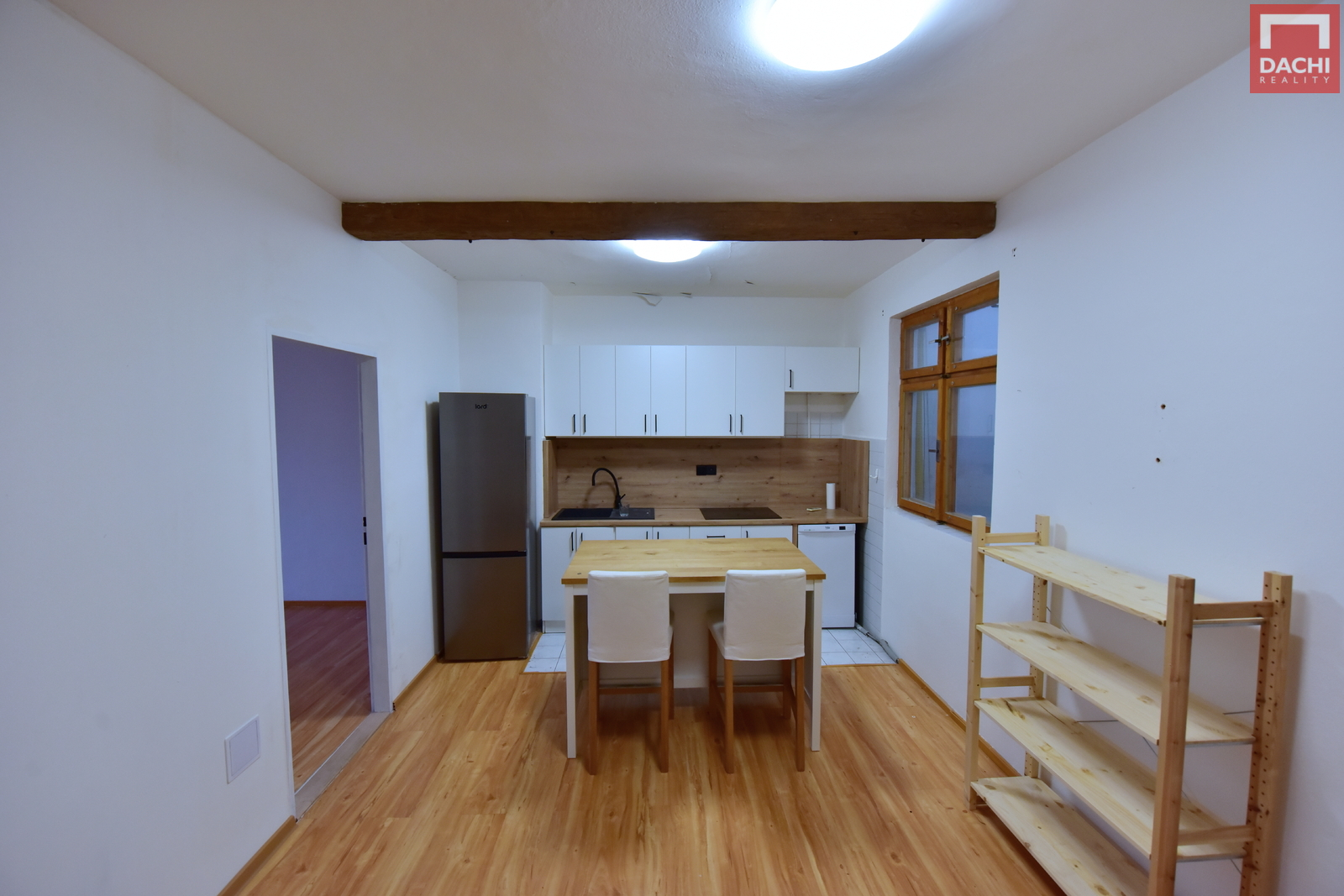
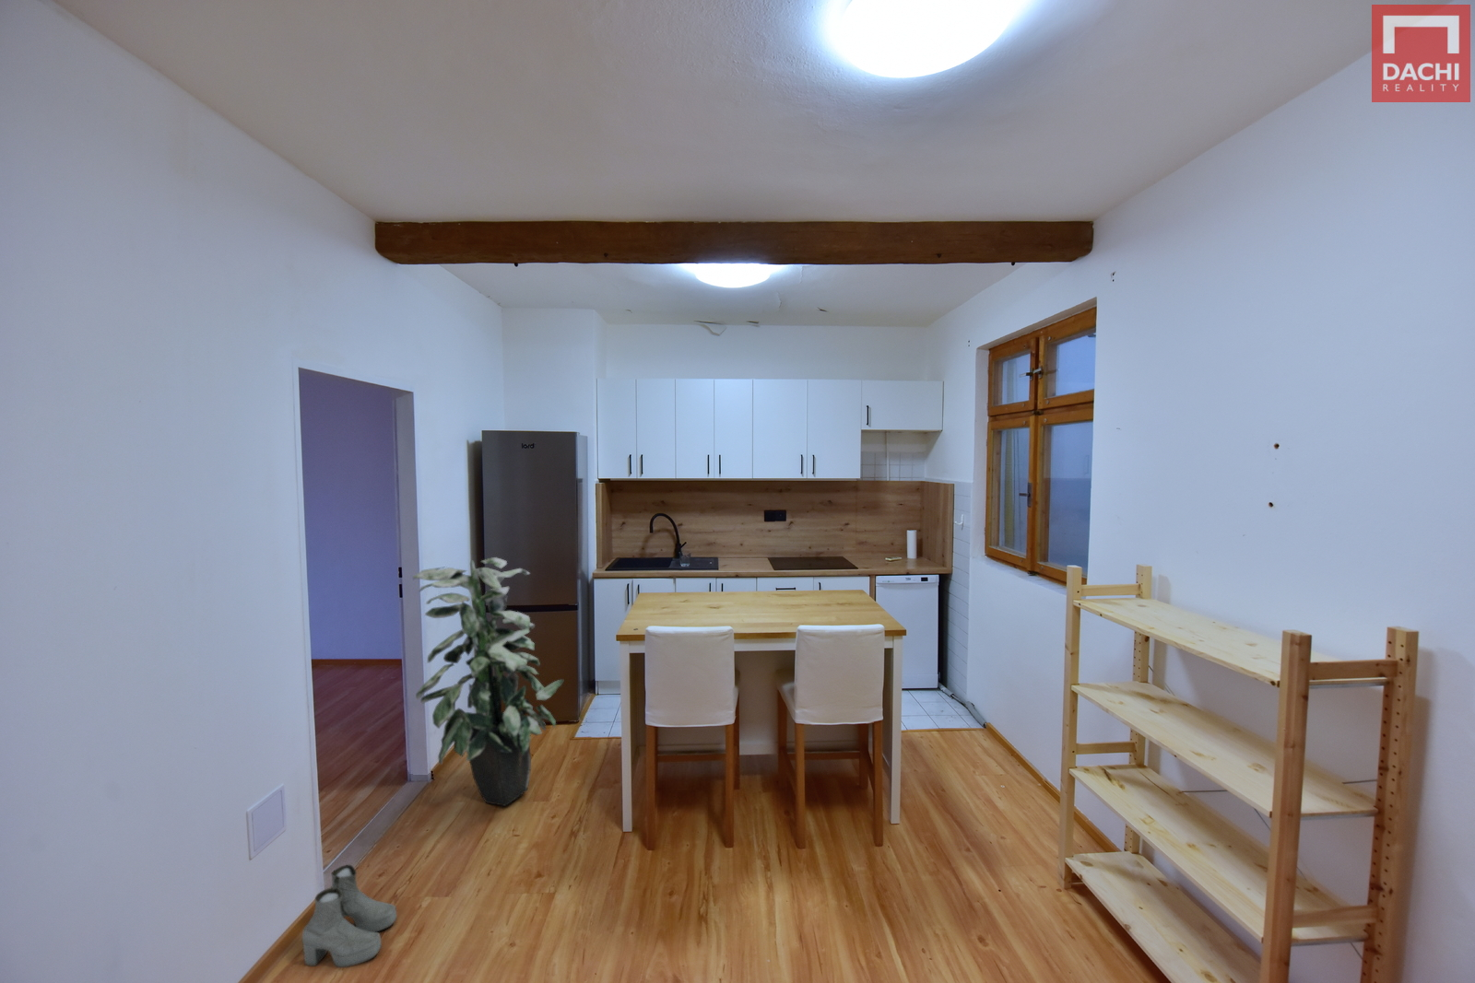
+ indoor plant (487, 679)
+ boots (350, 911)
